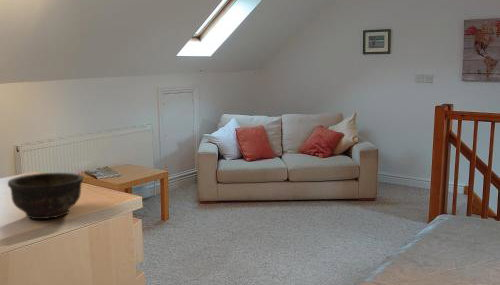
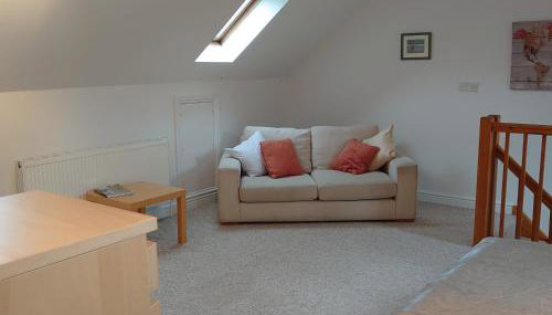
- ceramic bowl (47, 196)
